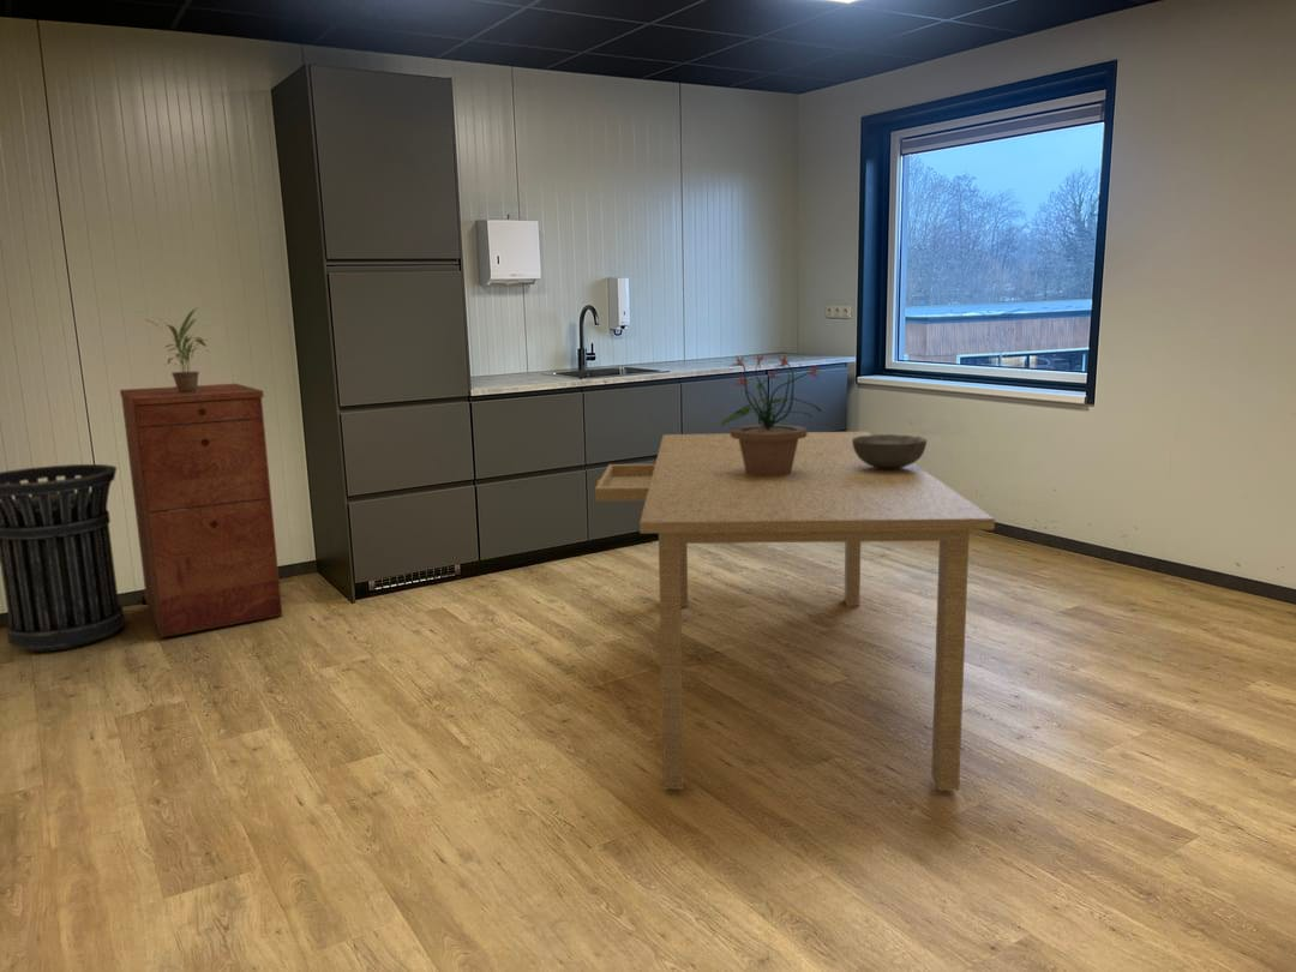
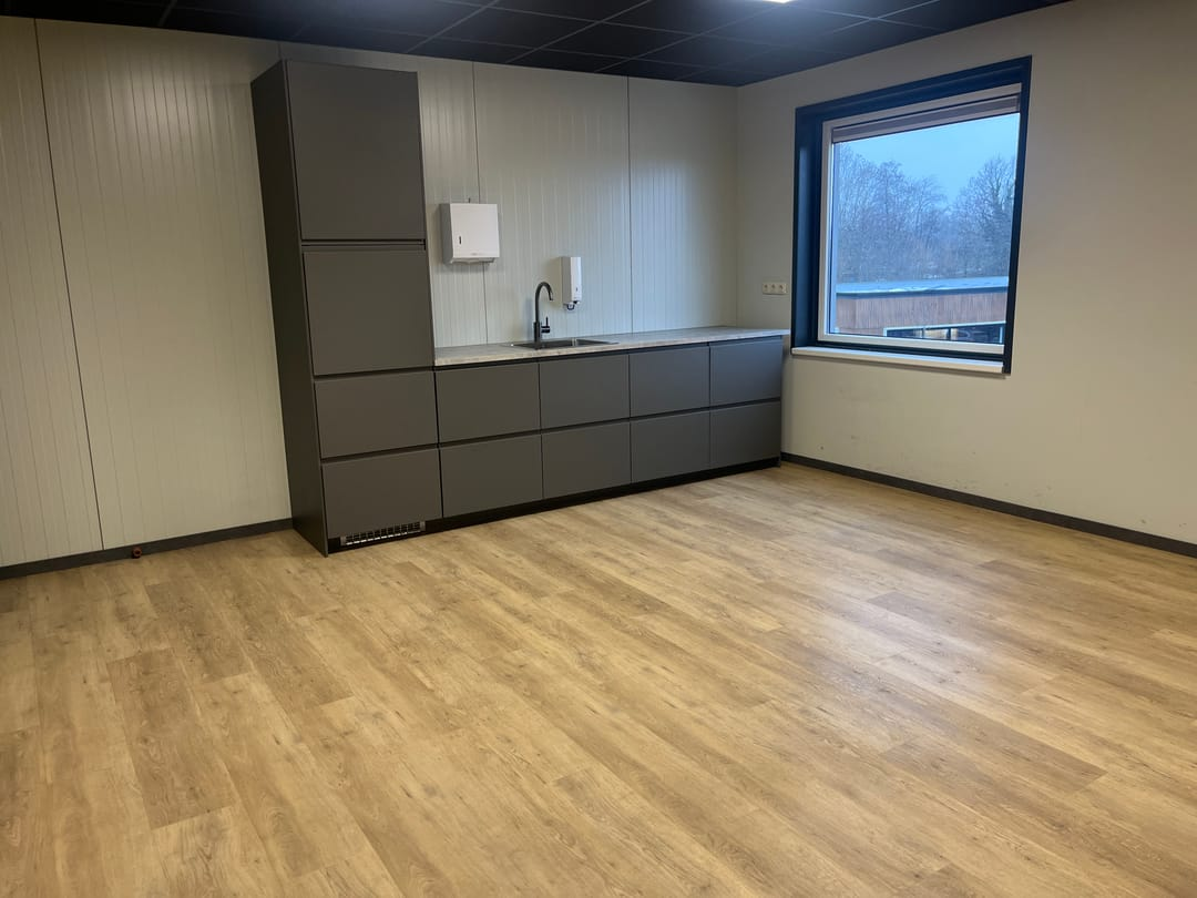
- trash can (58, 556)
- potted plant (179, 350)
- potted plant (768, 413)
- bowl (888, 452)
- dining table (754, 541)
- filing cabinet (200, 502)
